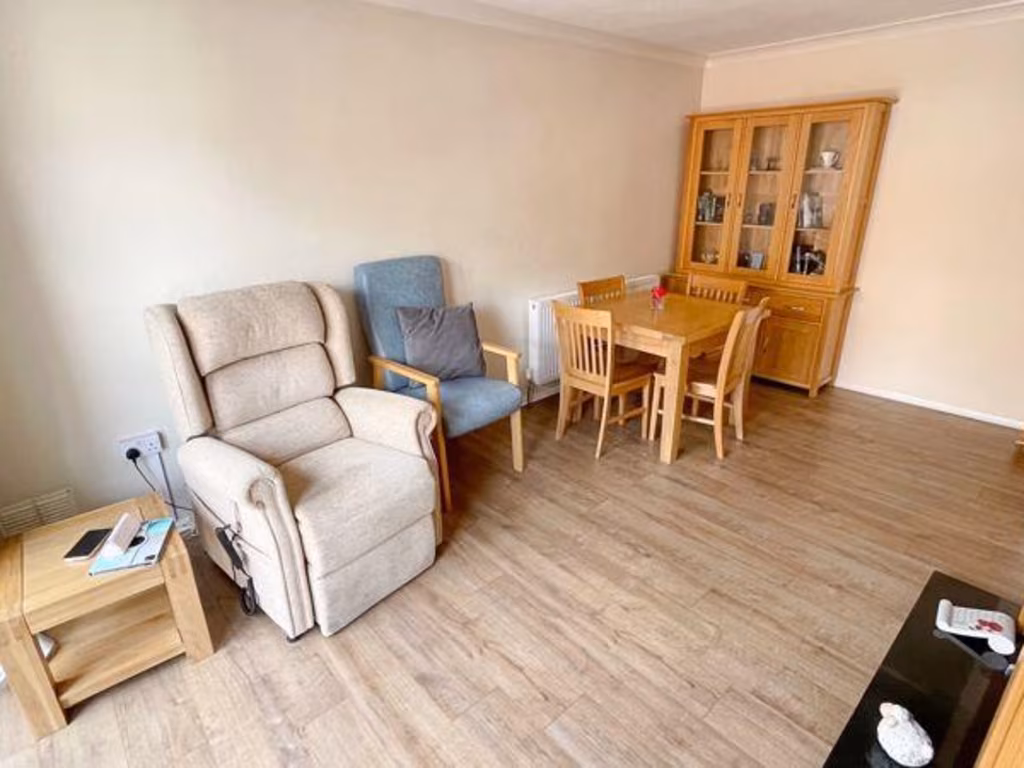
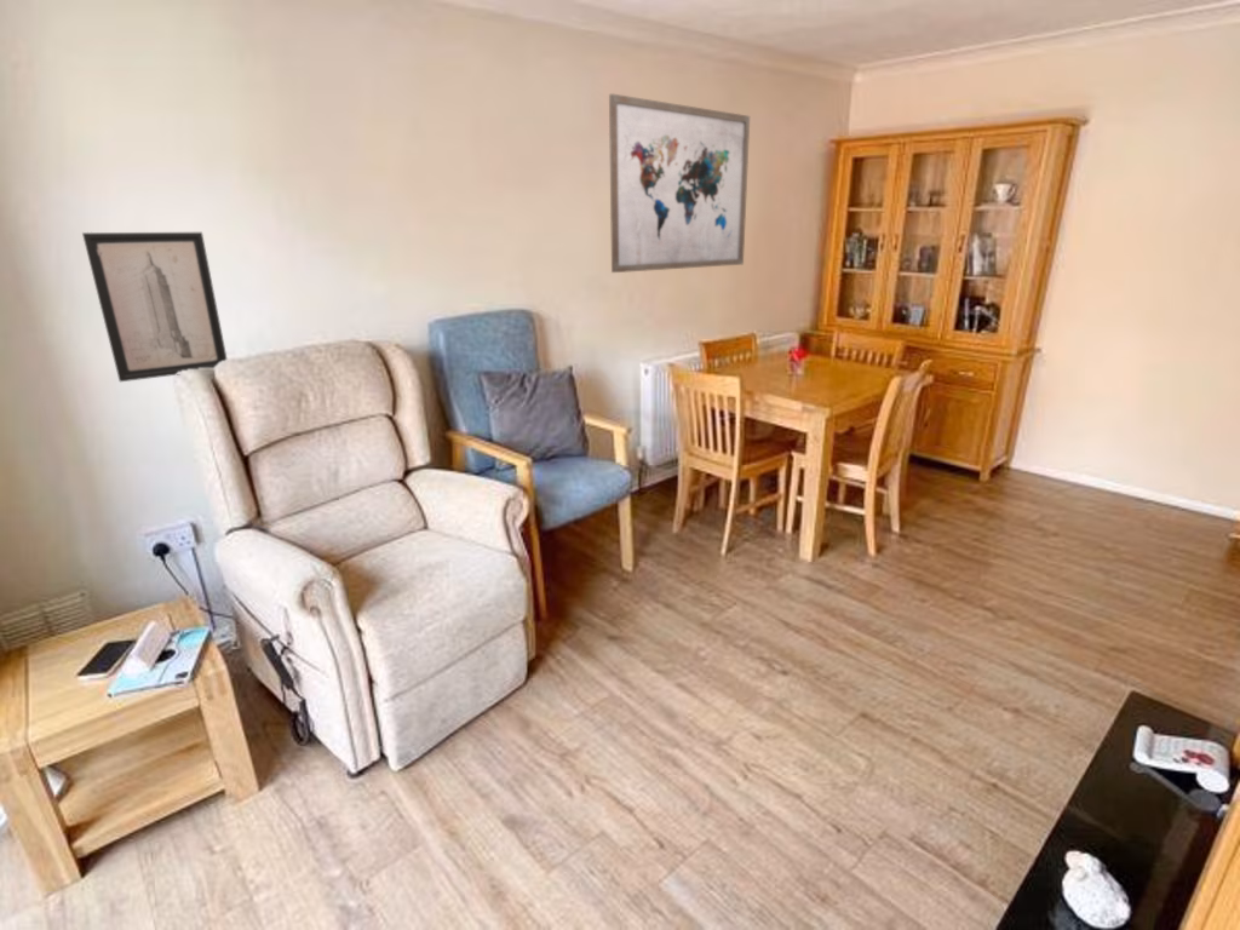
+ wall art (684, 189)
+ wall art (161, 305)
